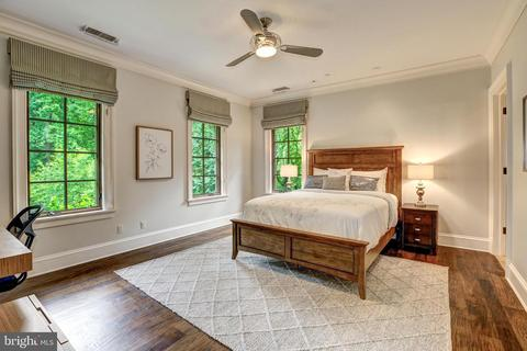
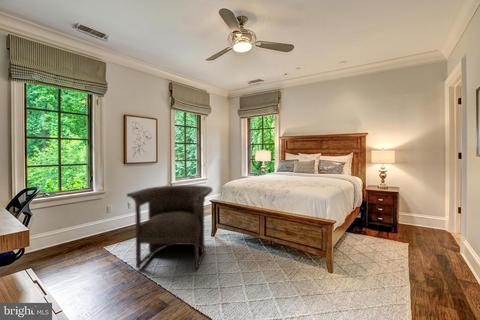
+ armchair (178, 221)
